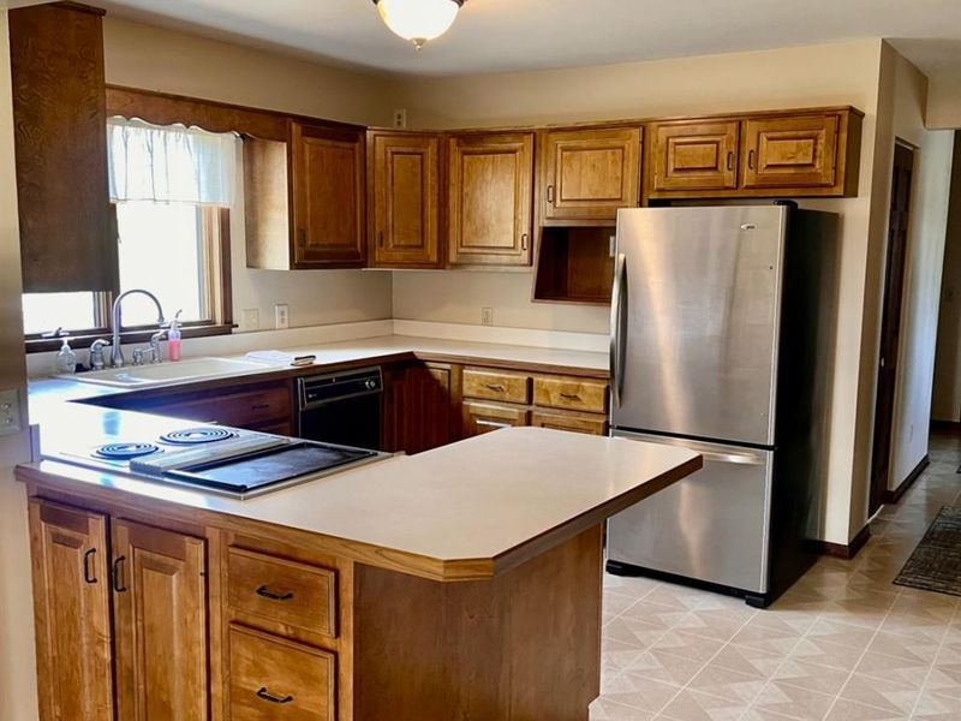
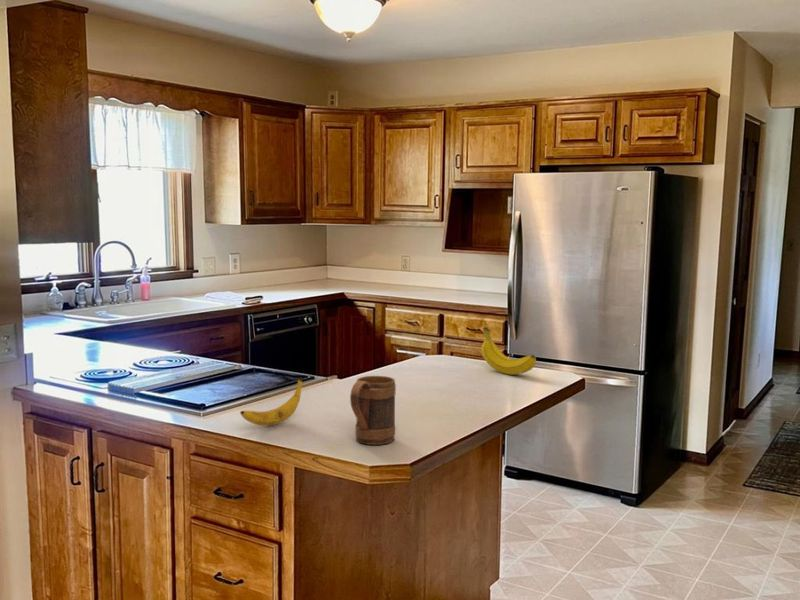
+ banana (273, 409)
+ mug (369, 410)
+ fruit (506, 356)
